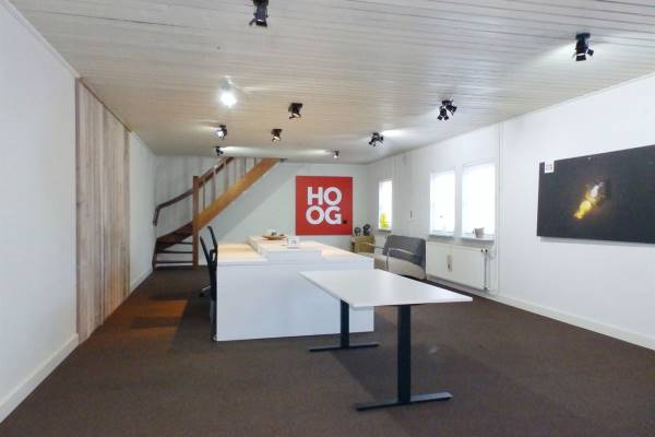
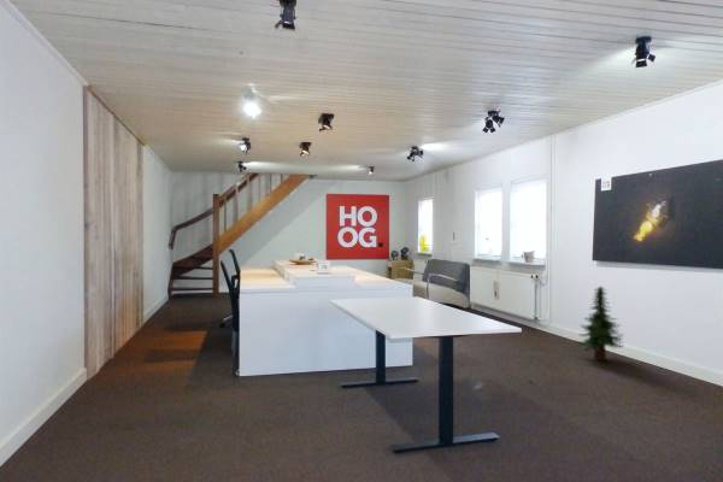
+ tree (600, 322)
